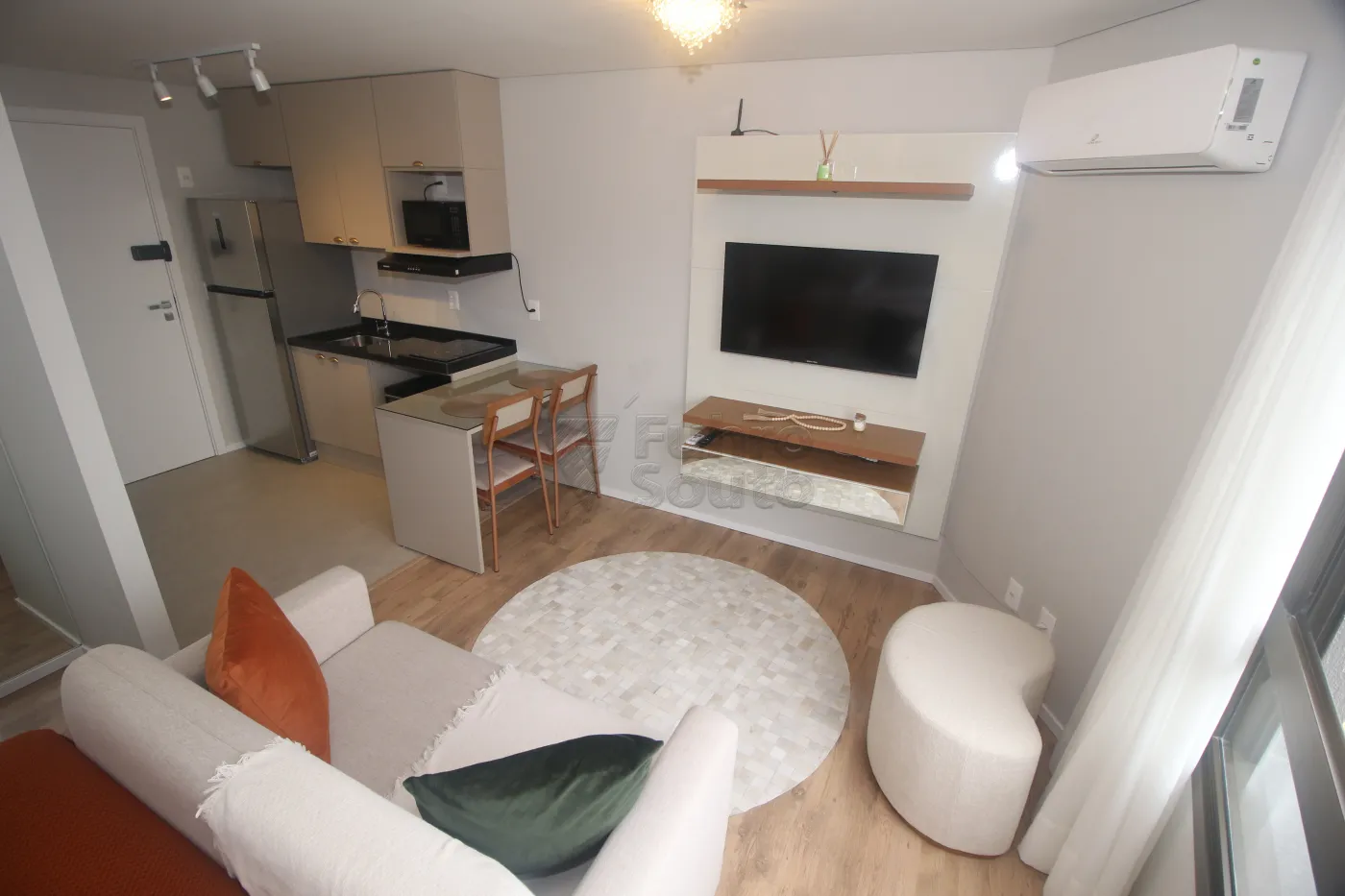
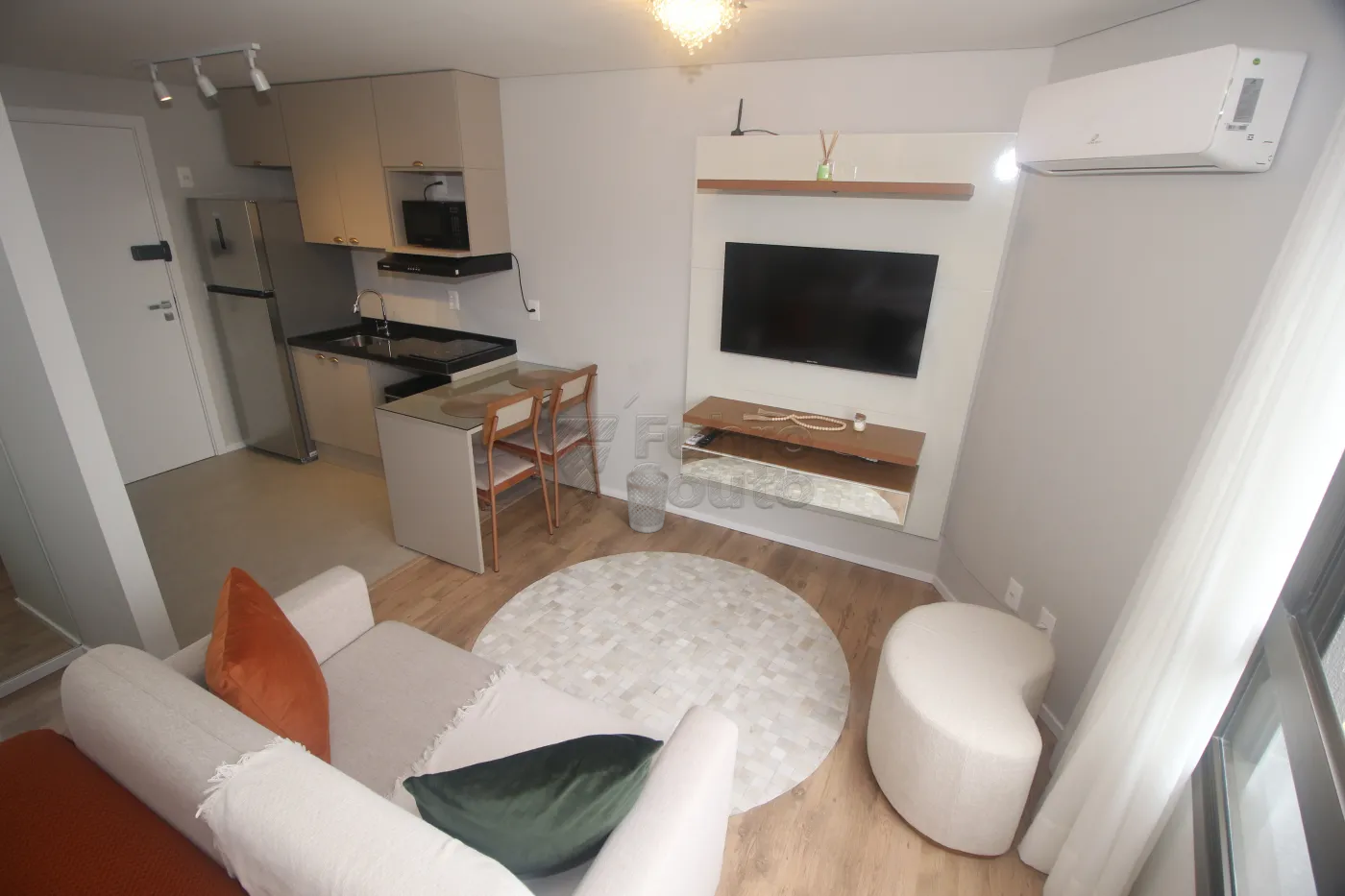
+ wastebasket (647, 501)
